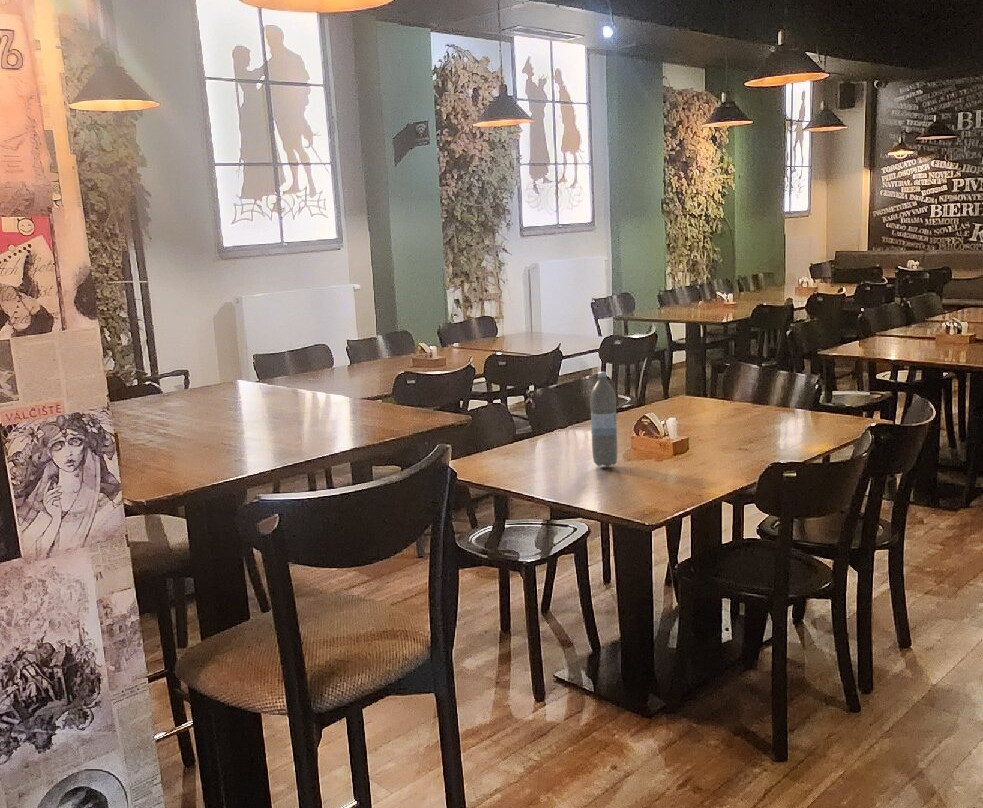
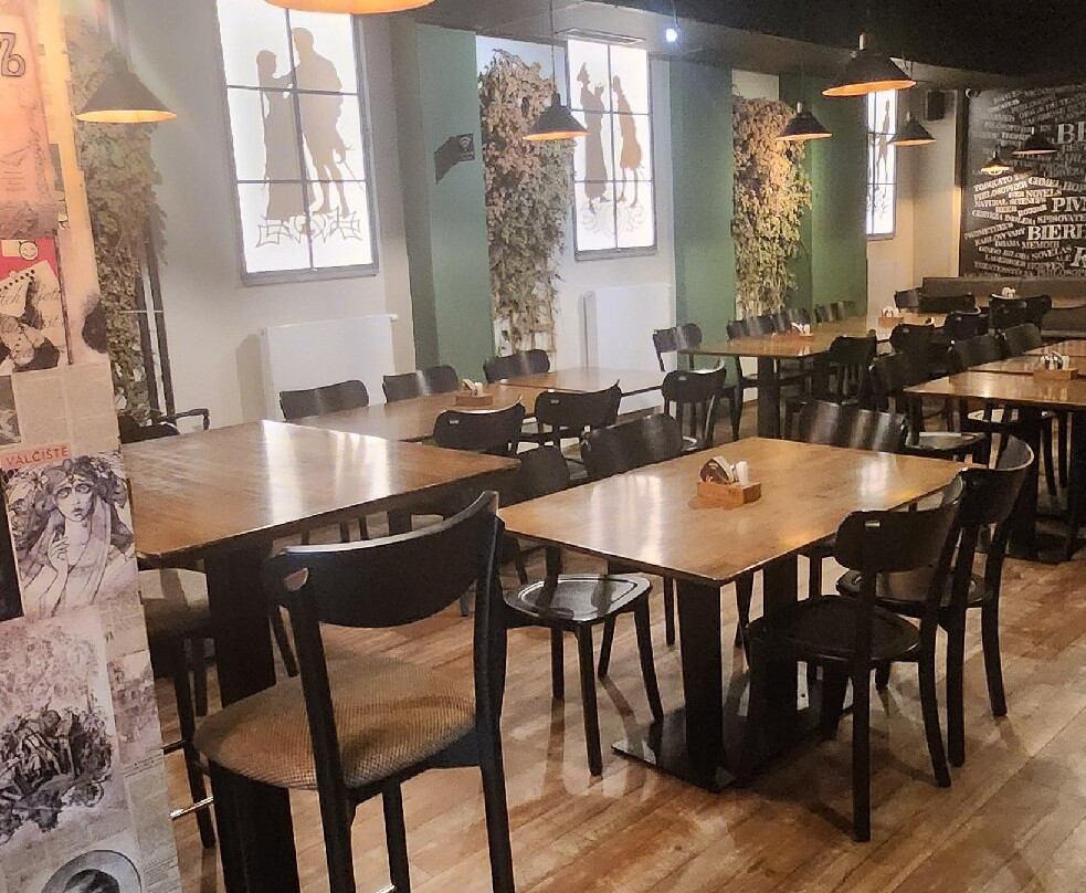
- water bottle (603, 419)
